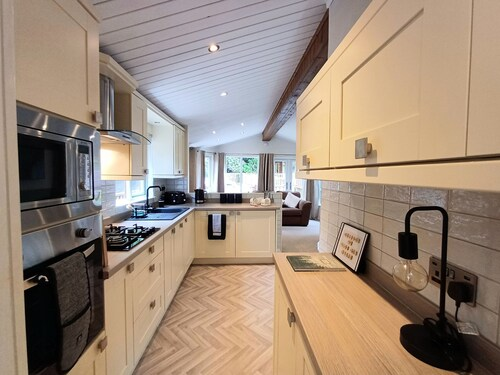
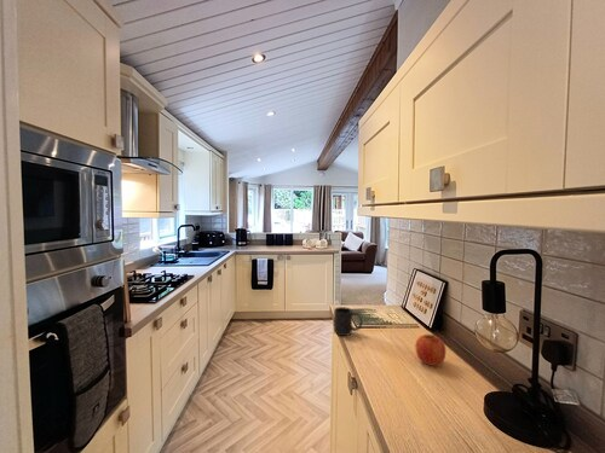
+ mug (347, 321)
+ fruit (430, 347)
